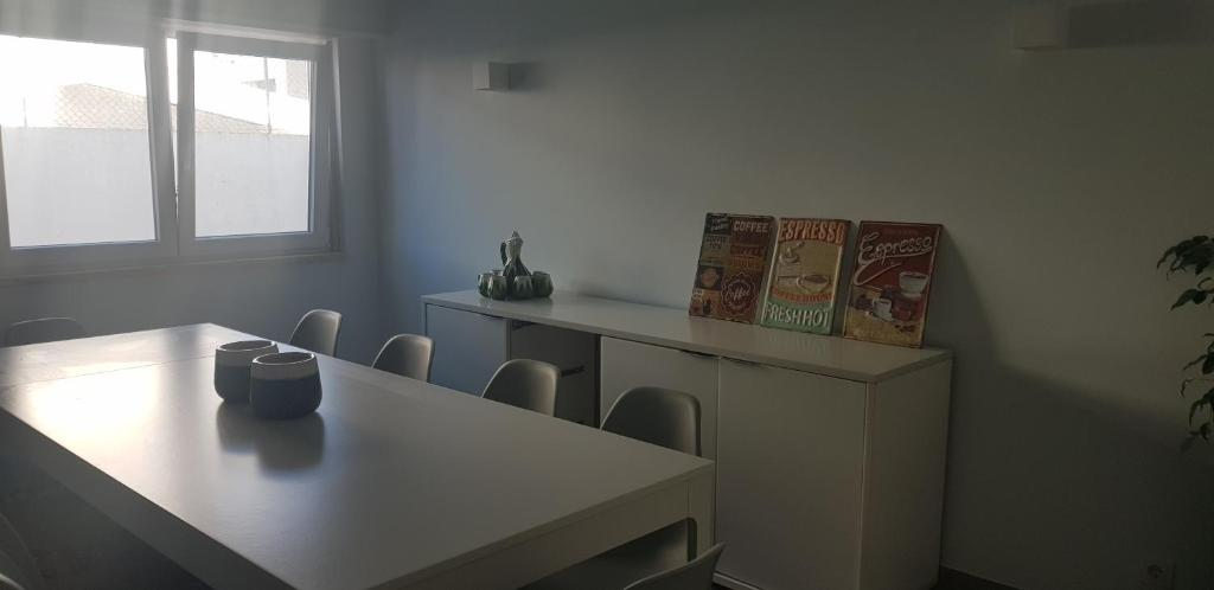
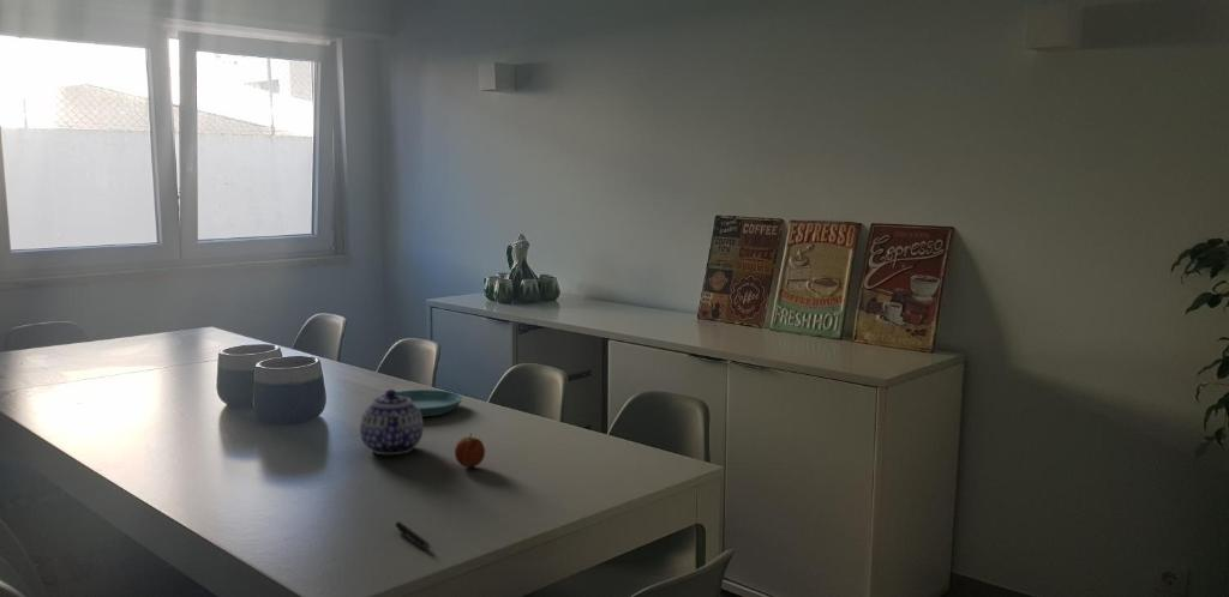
+ teapot (391, 420)
+ fruit (469, 450)
+ pen (413, 535)
+ saucer (419, 403)
